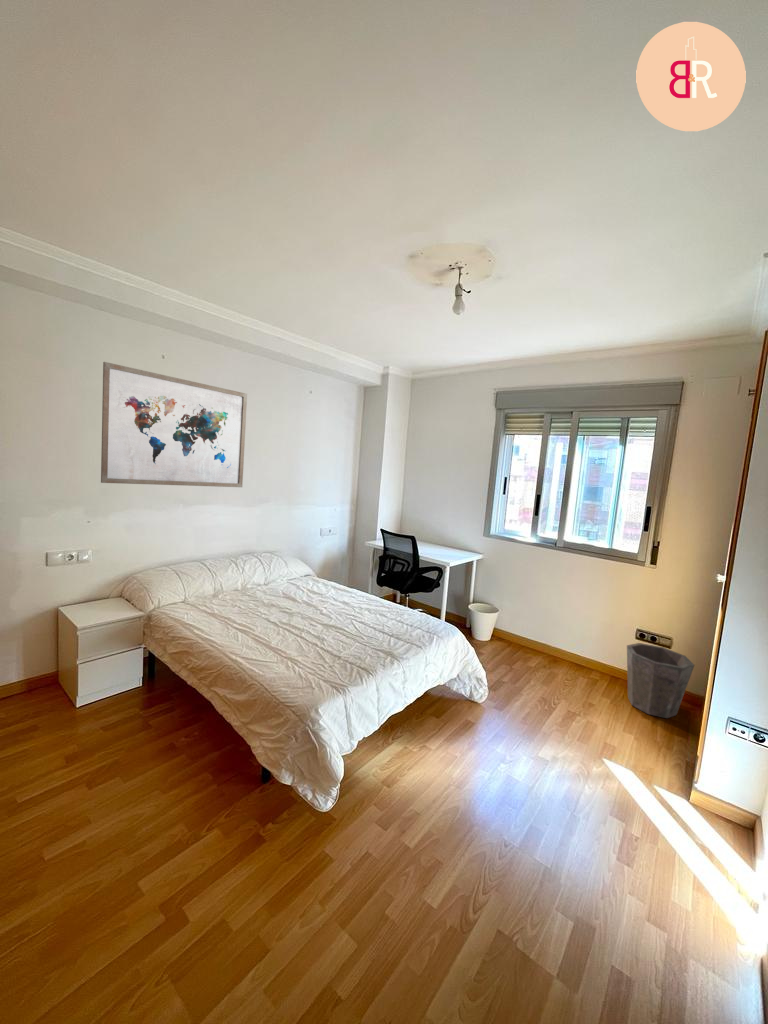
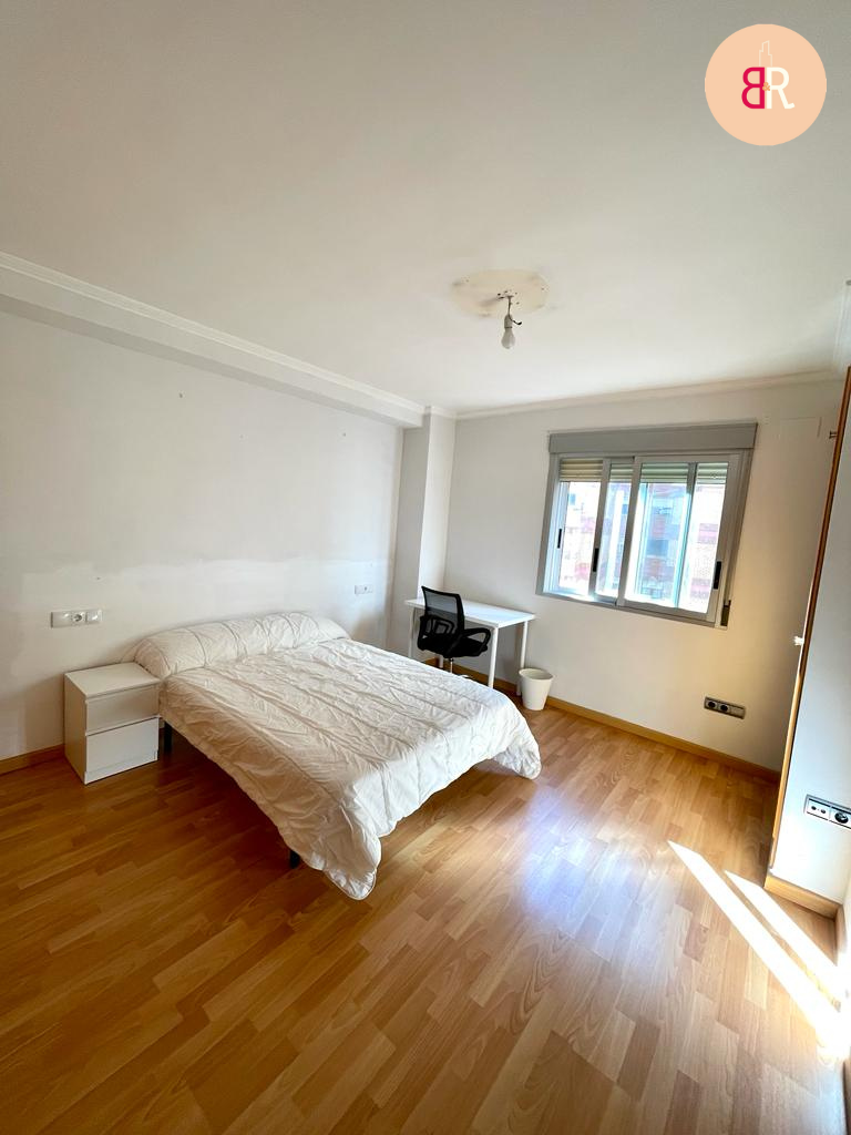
- wall art (182, 433)
- waste bin (655, 680)
